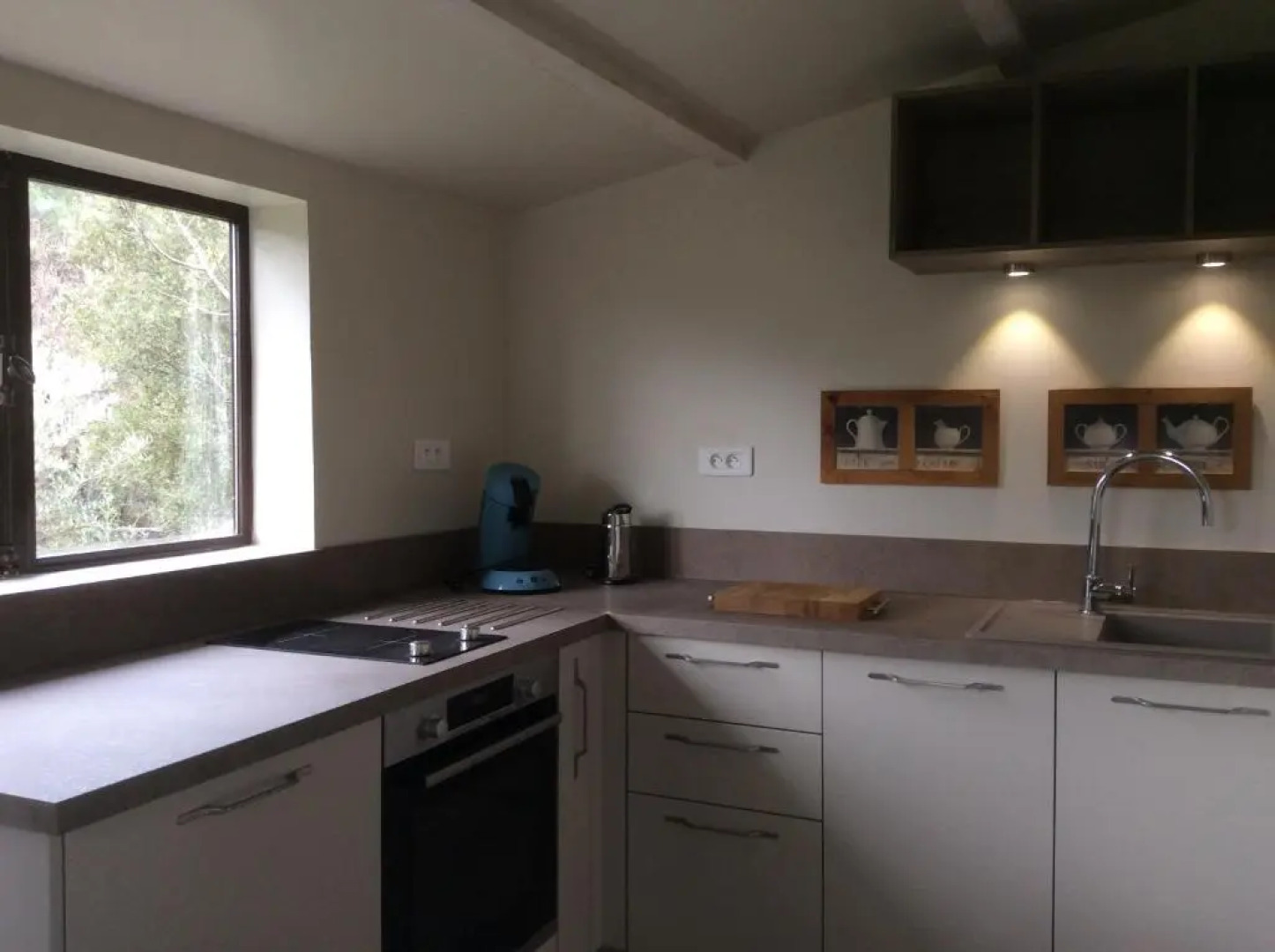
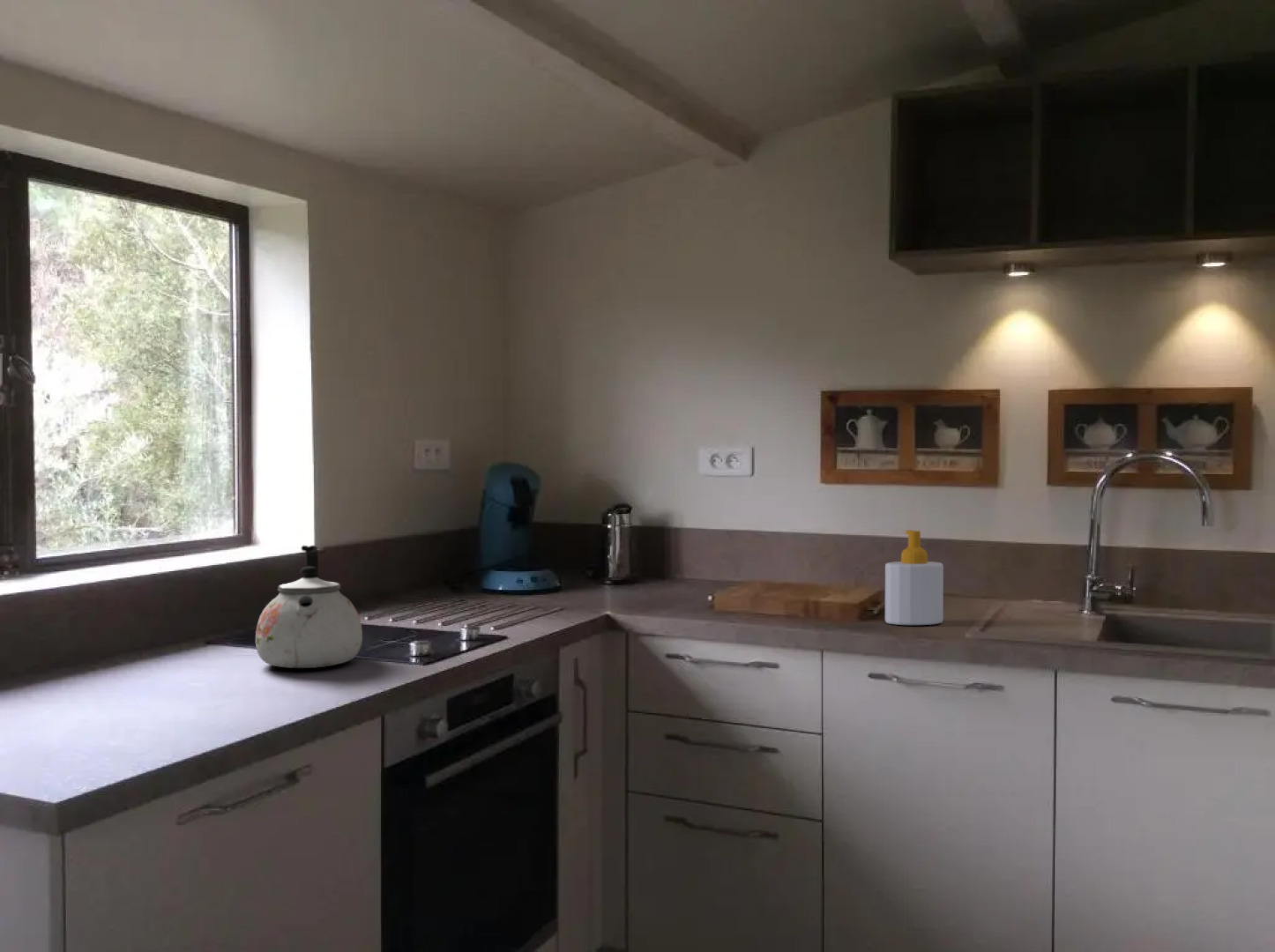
+ kettle (309, 604)
+ soap bottle (913, 576)
